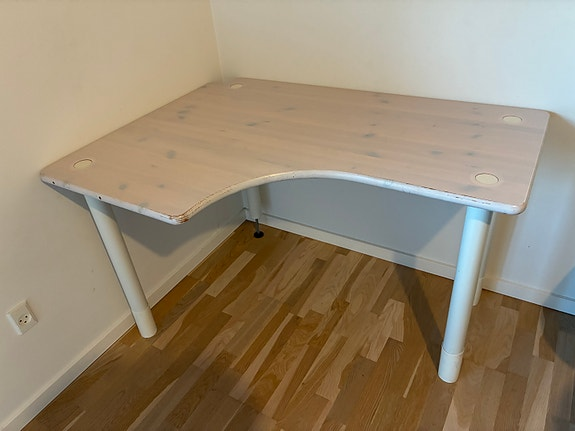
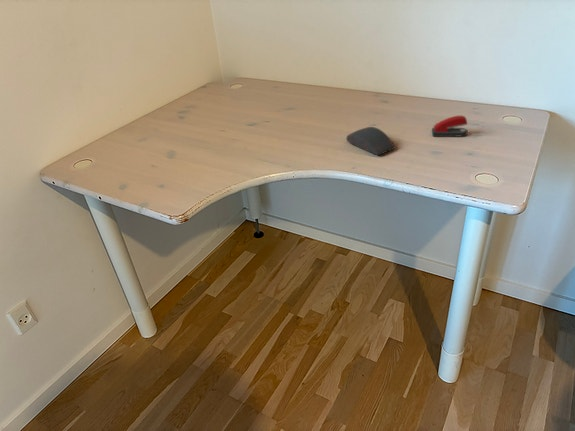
+ stapler (450, 125)
+ computer mouse (369, 138)
